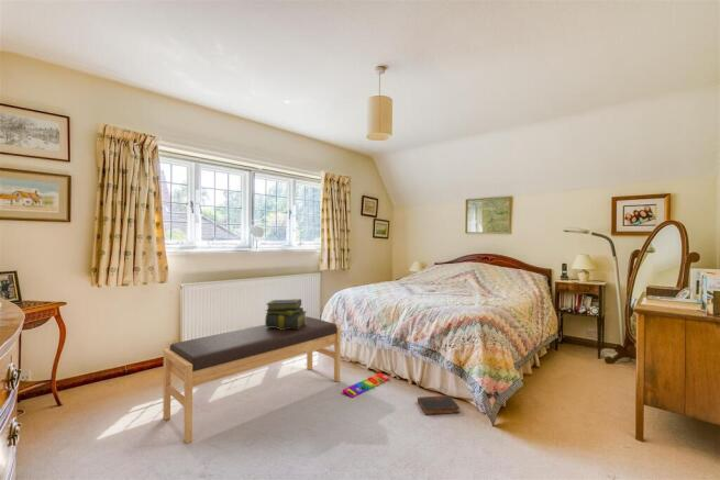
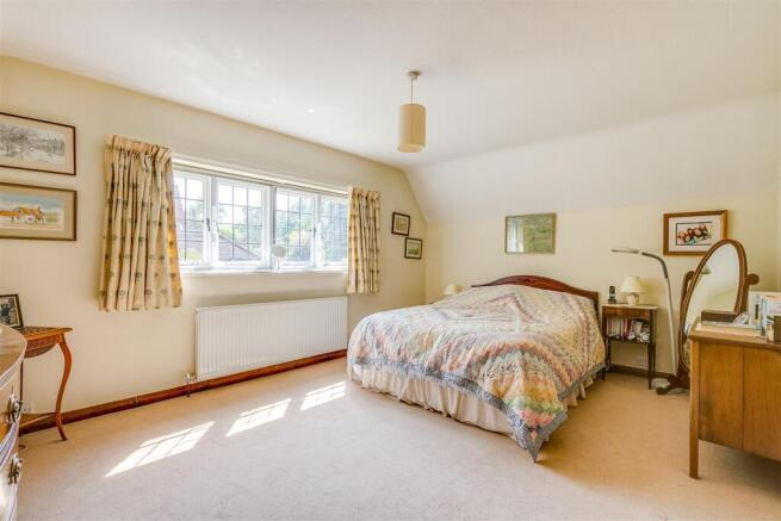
- book (437, 404)
- bench (262, 364)
- stack of books (285, 313)
- knob puzzle (367, 382)
